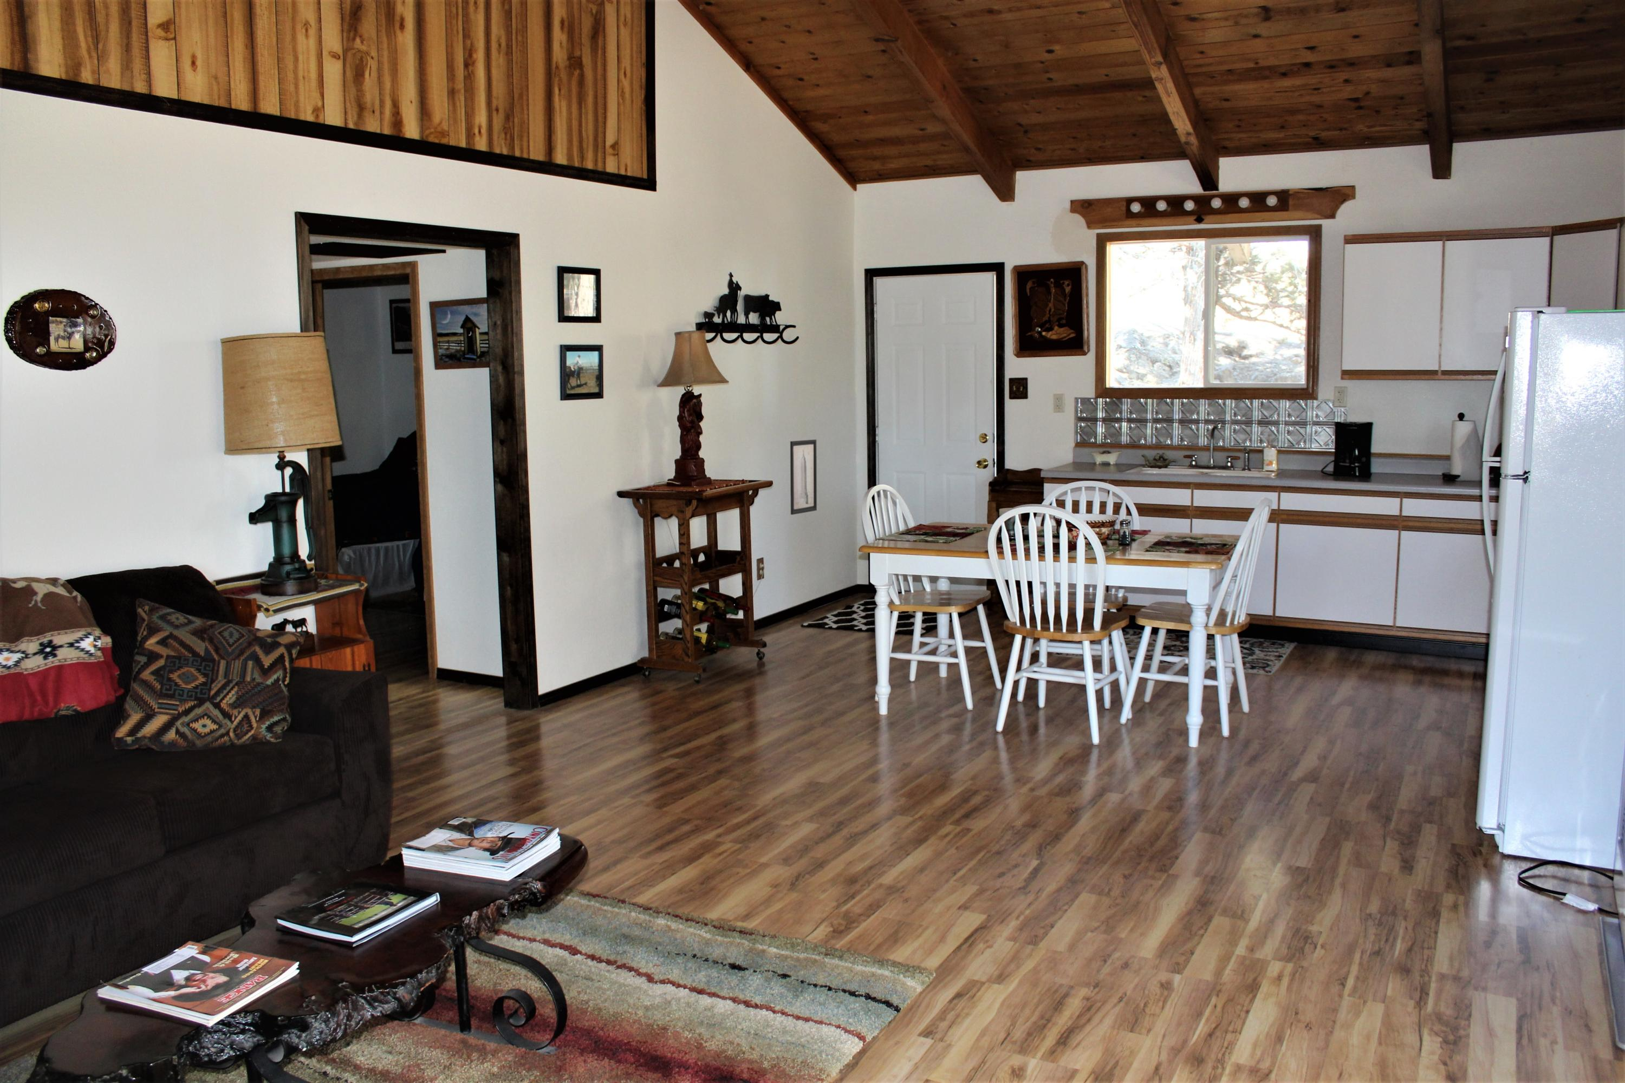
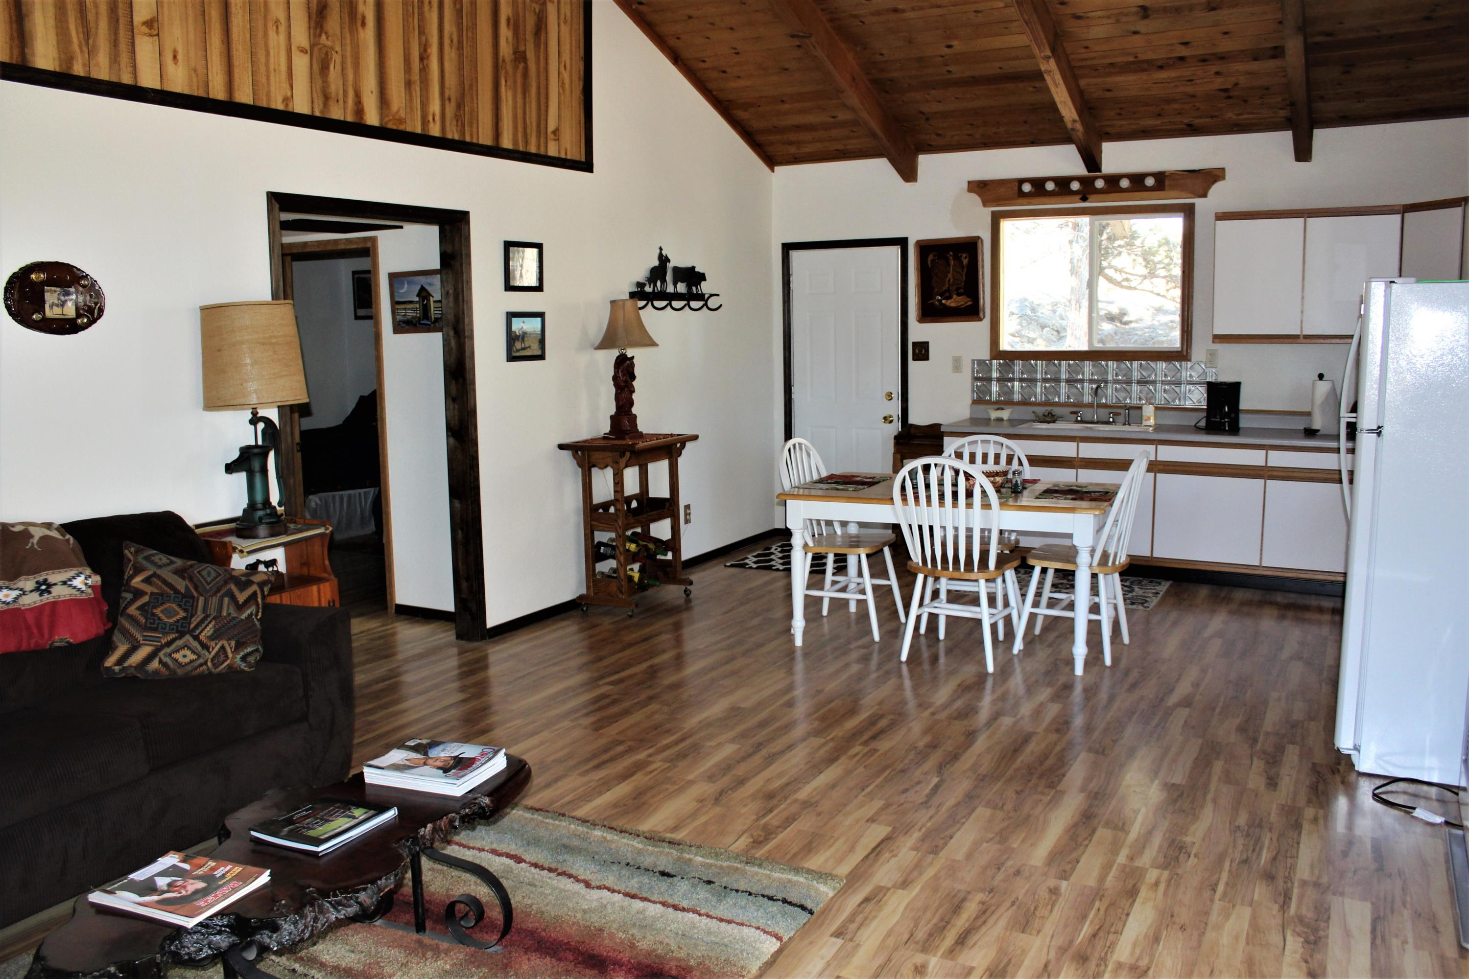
- wall art (803, 476)
